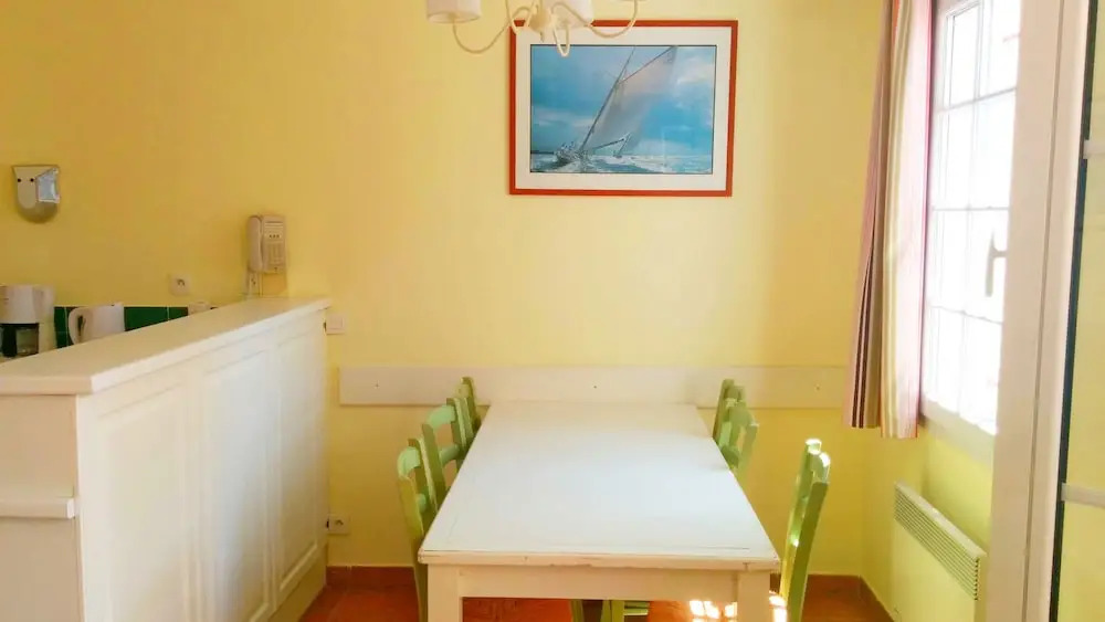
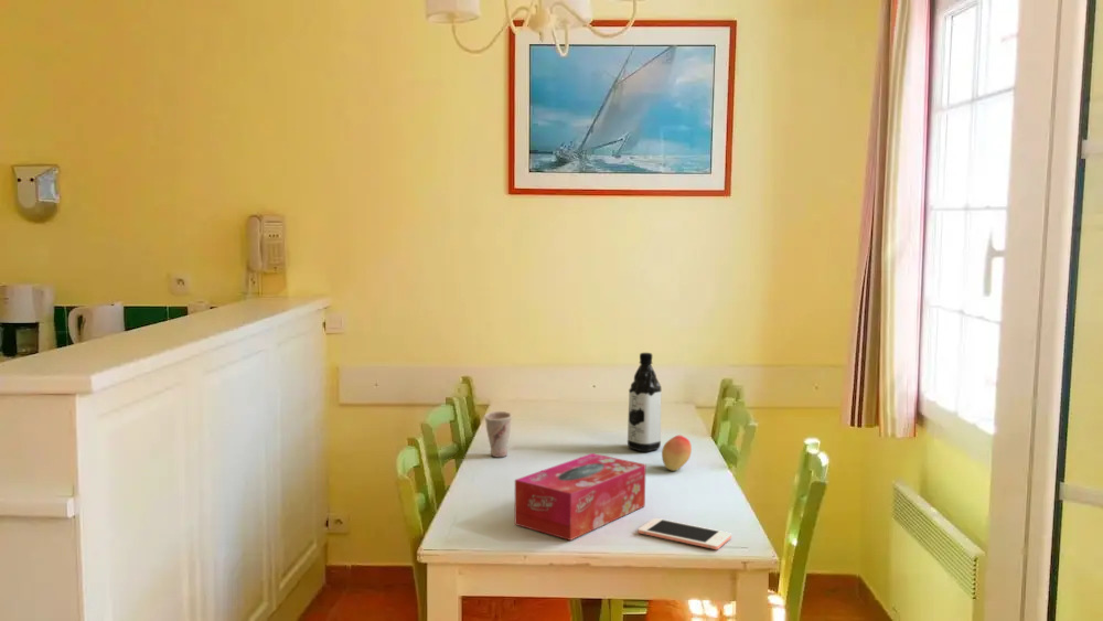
+ fruit (676, 452)
+ water bottle (644, 400)
+ tissue box (581, 493)
+ cell phone (684, 533)
+ cup (497, 435)
